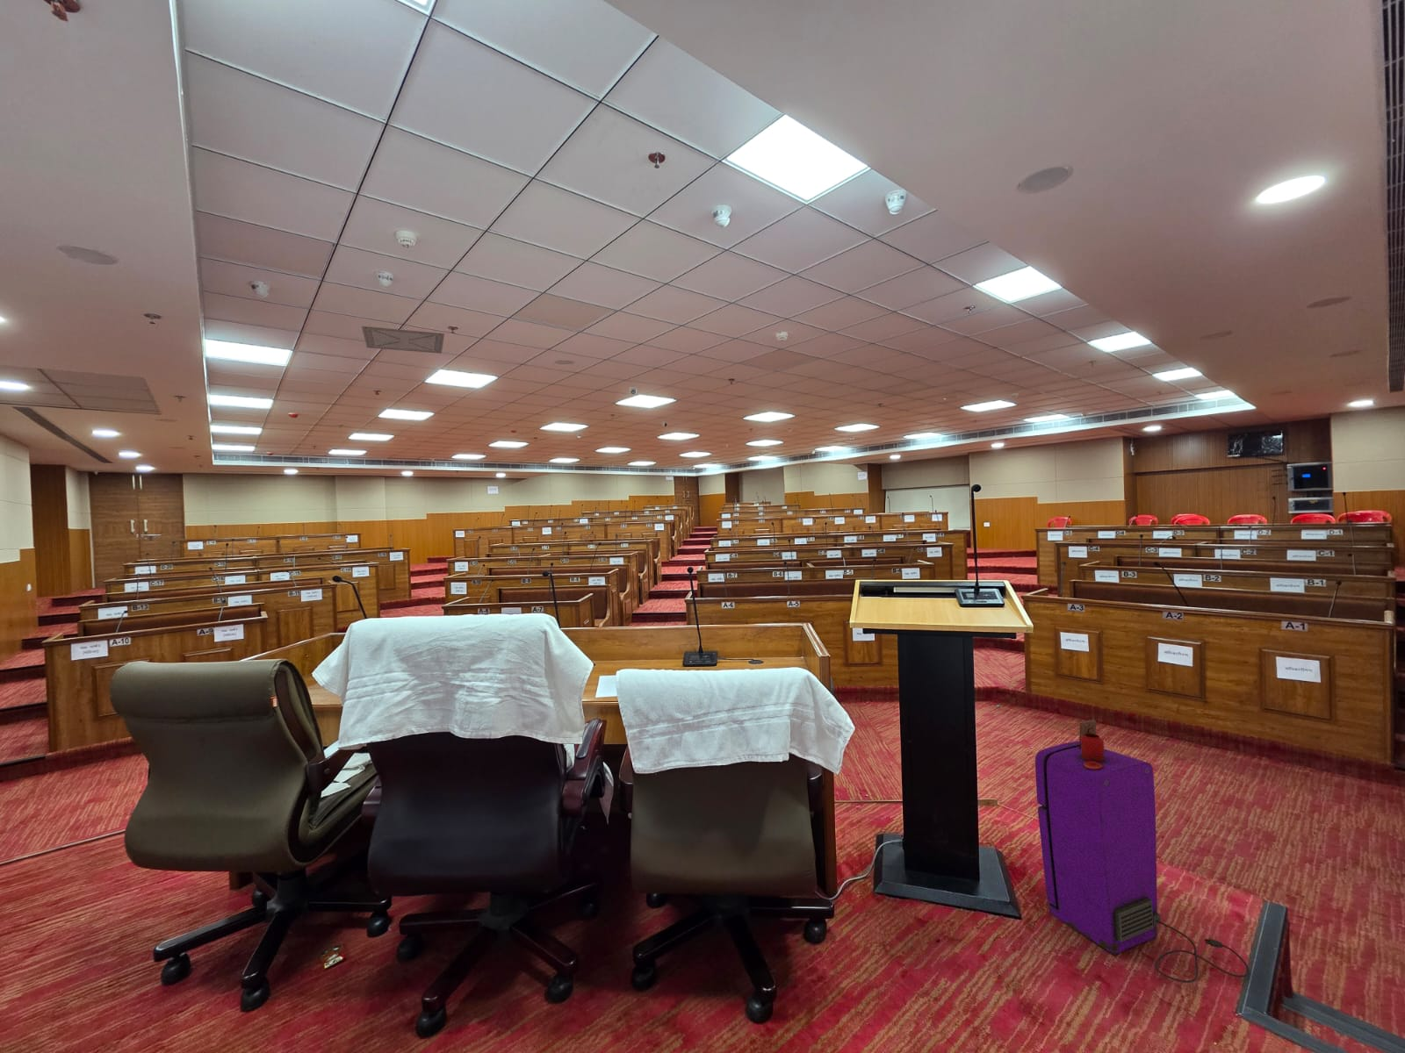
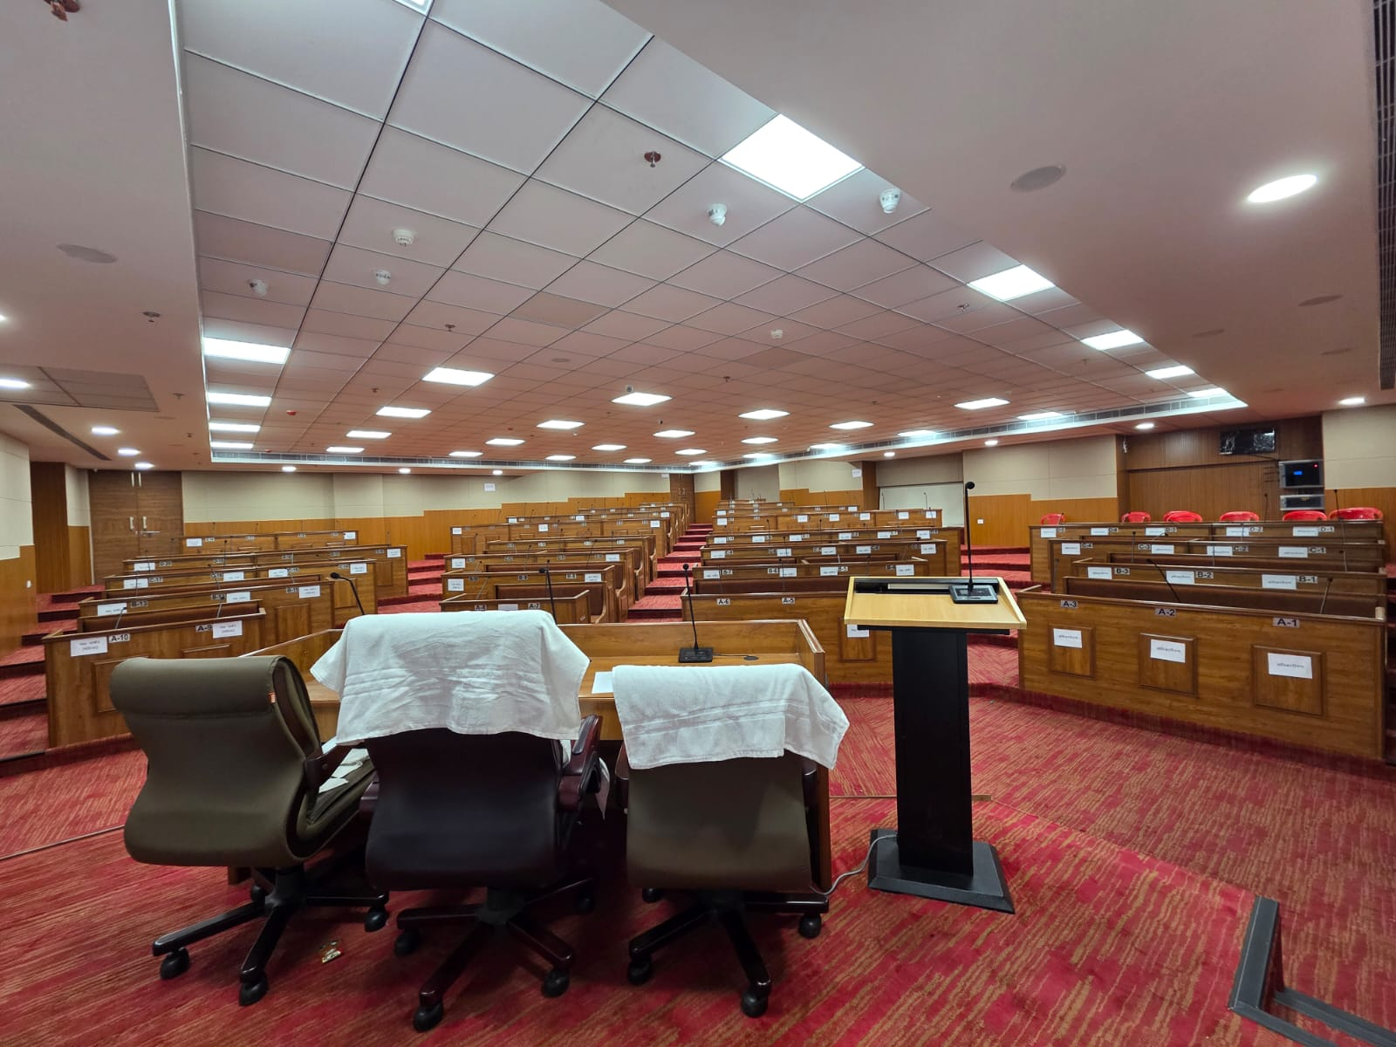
- ceiling vent (404, 341)
- air purifier (1131, 834)
